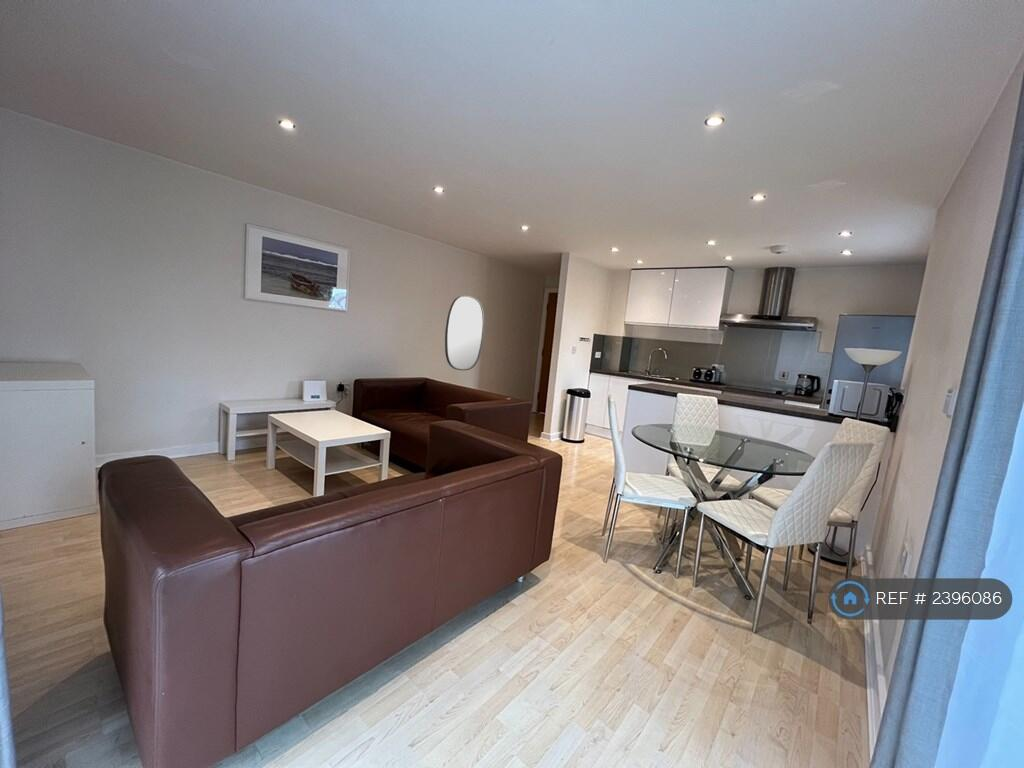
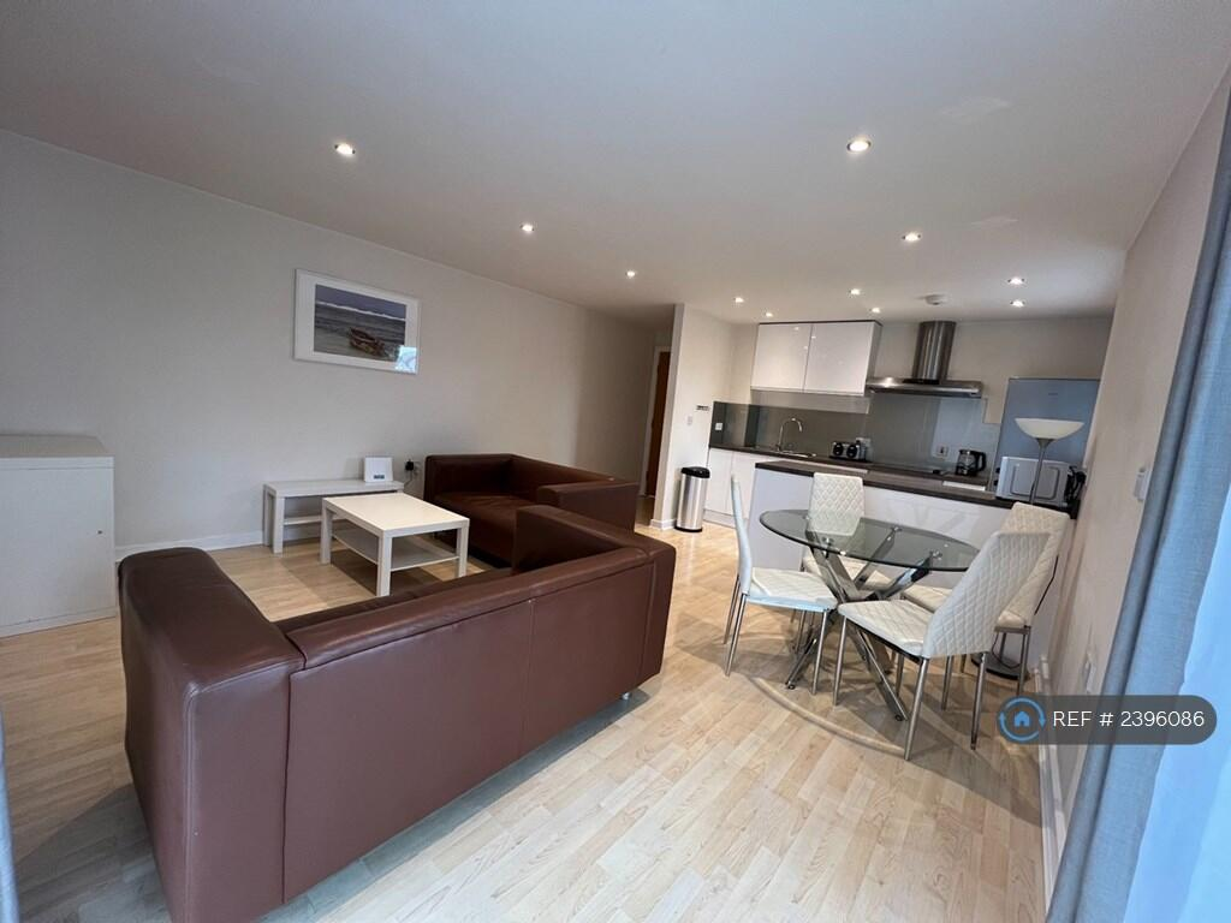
- home mirror (465, 333)
